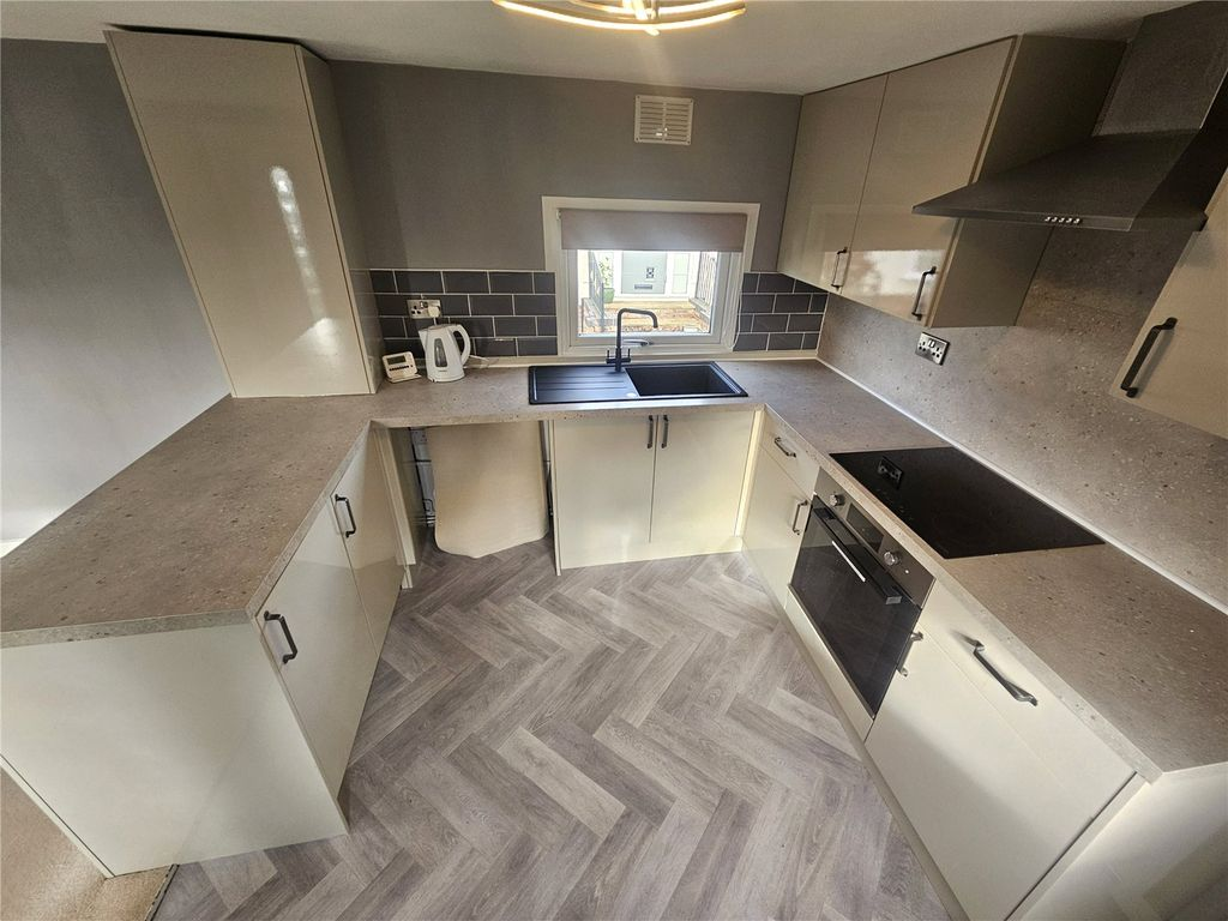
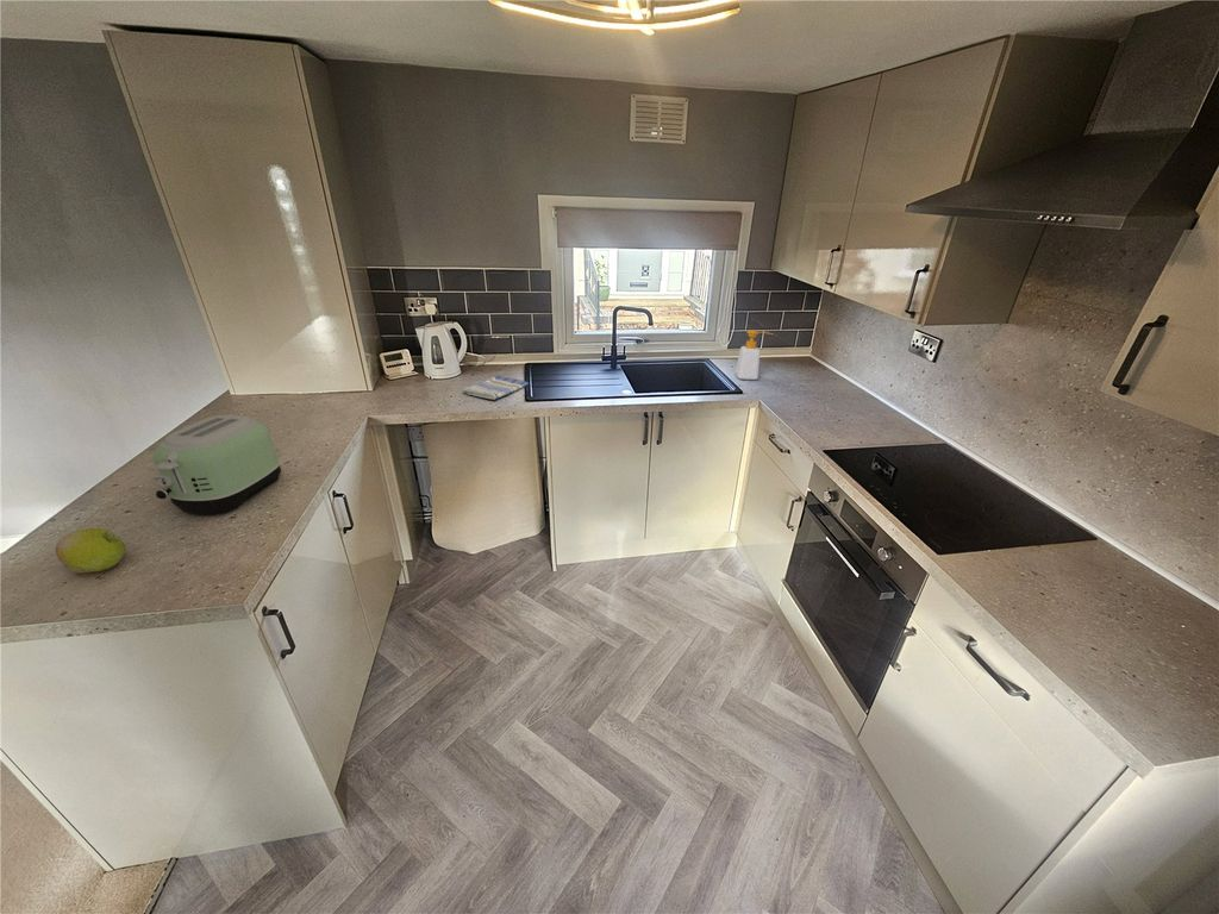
+ fruit (92, 549)
+ soap bottle (754, 353)
+ toaster (218, 462)
+ dish towel (496, 386)
